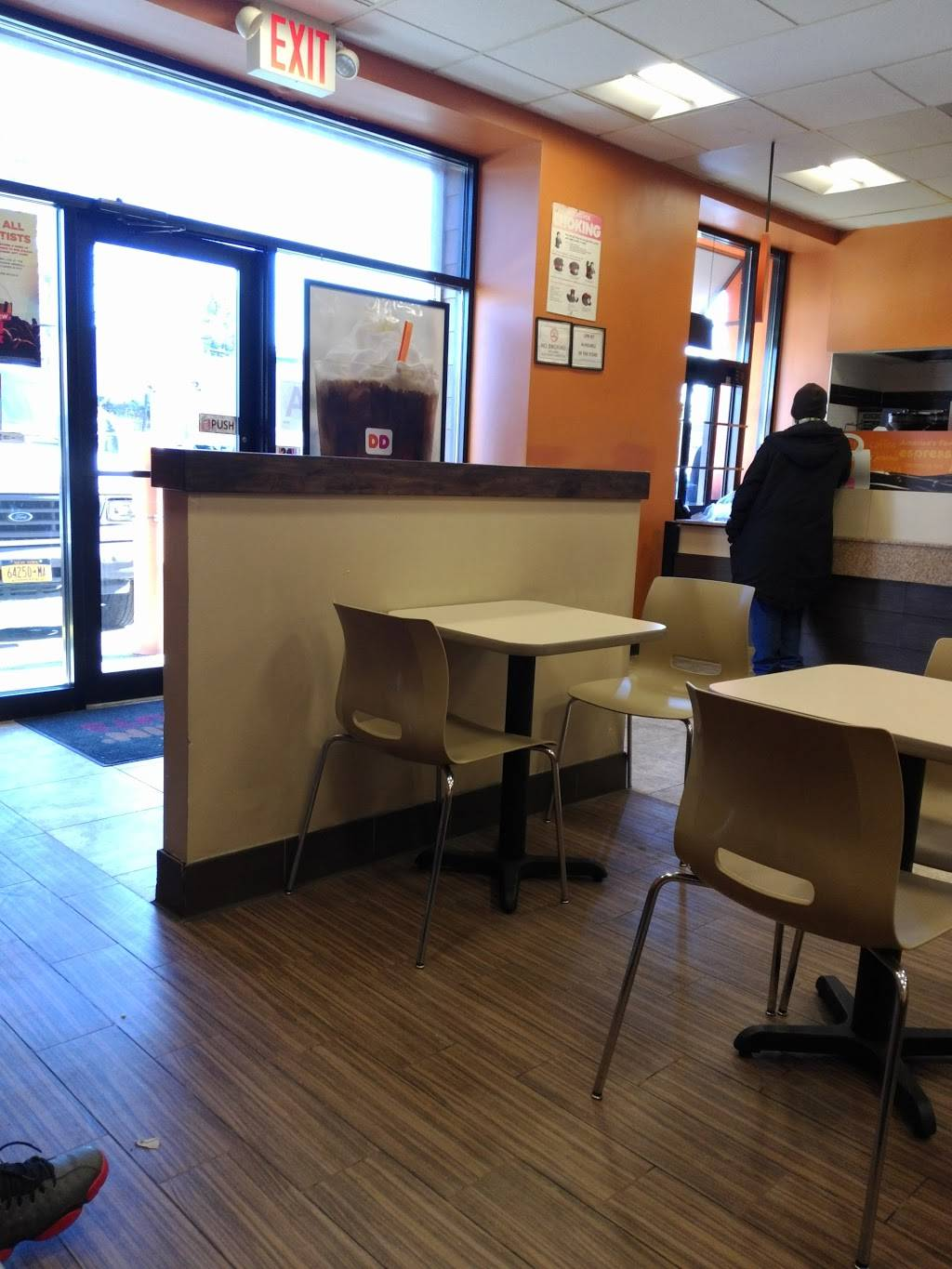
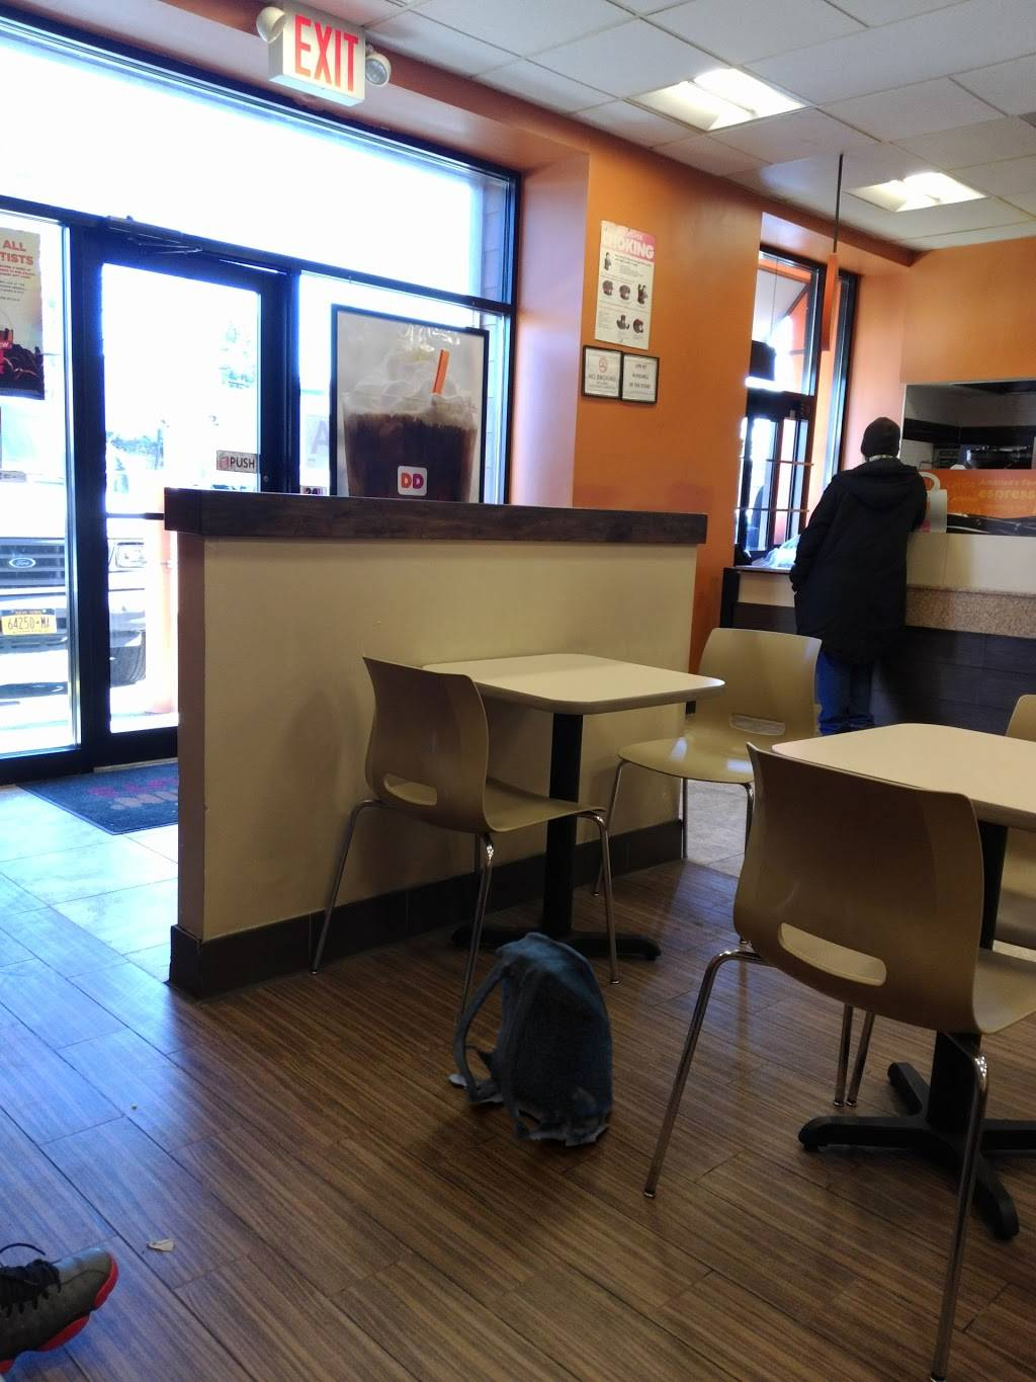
+ backpack (533, 1027)
